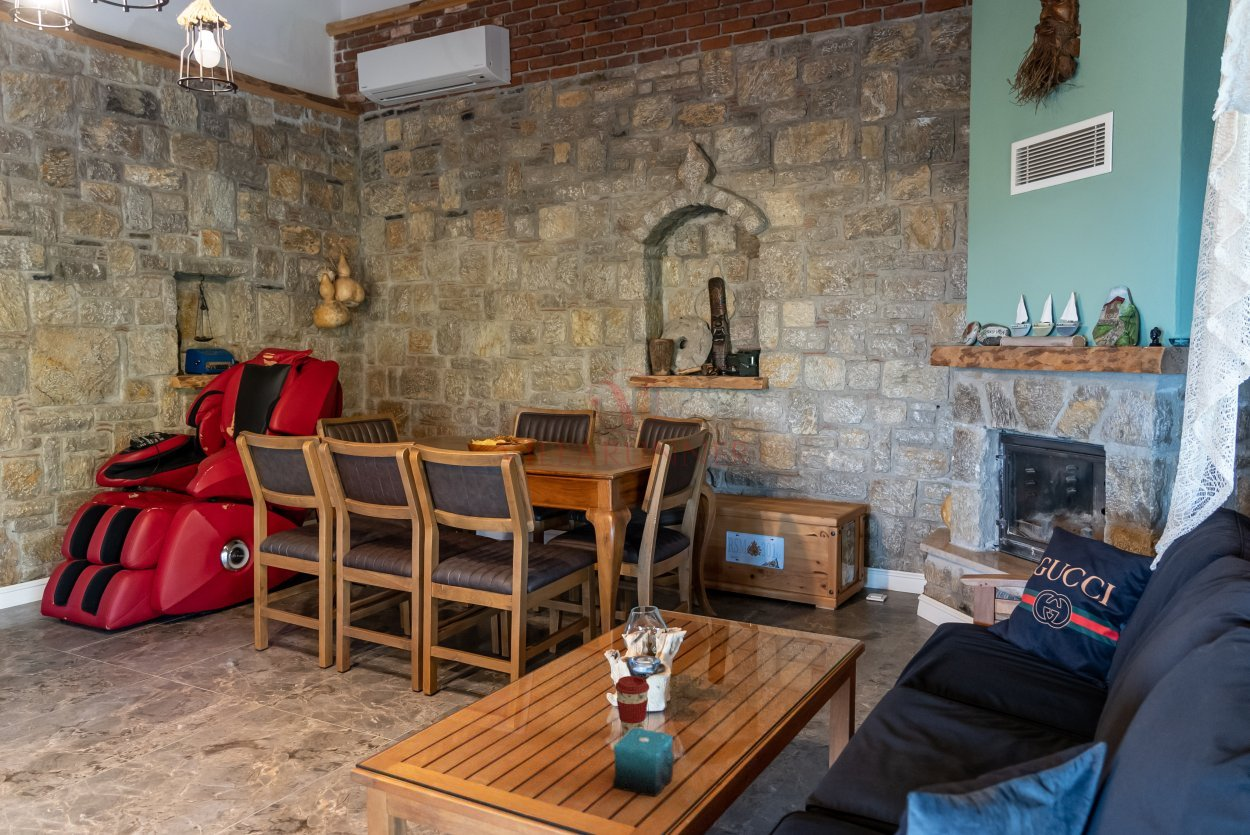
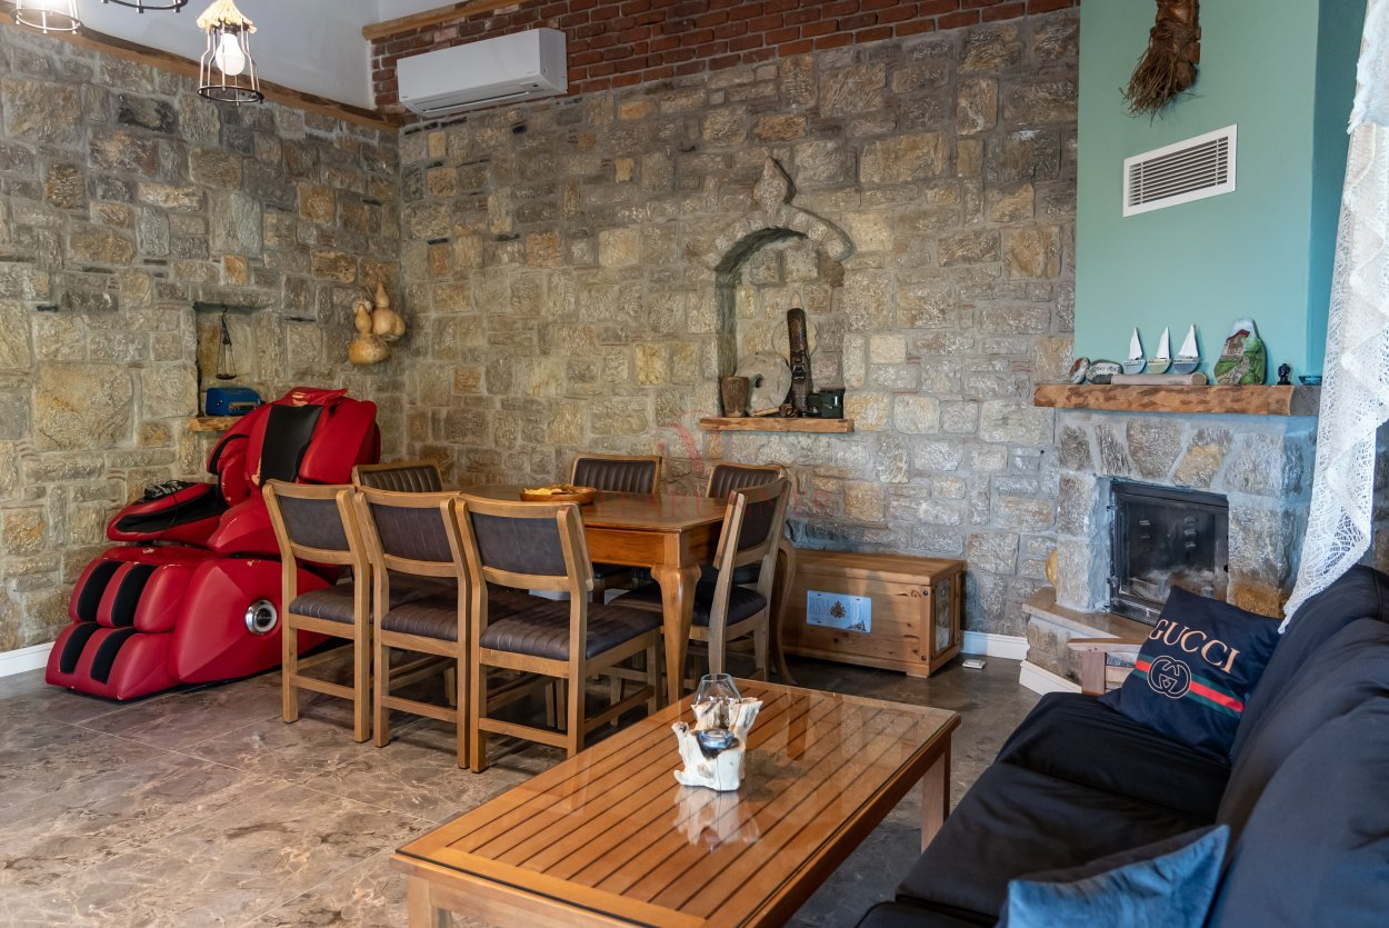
- coffee cup (632, 707)
- candle (644, 751)
